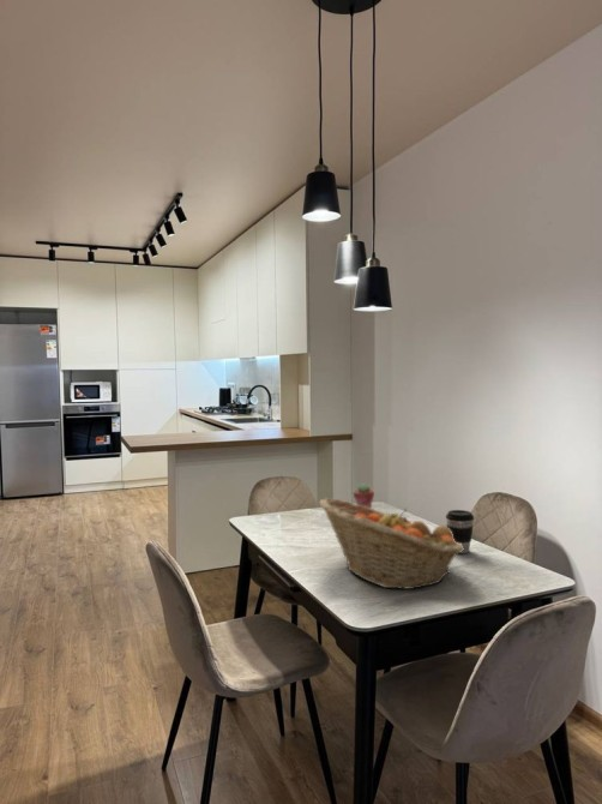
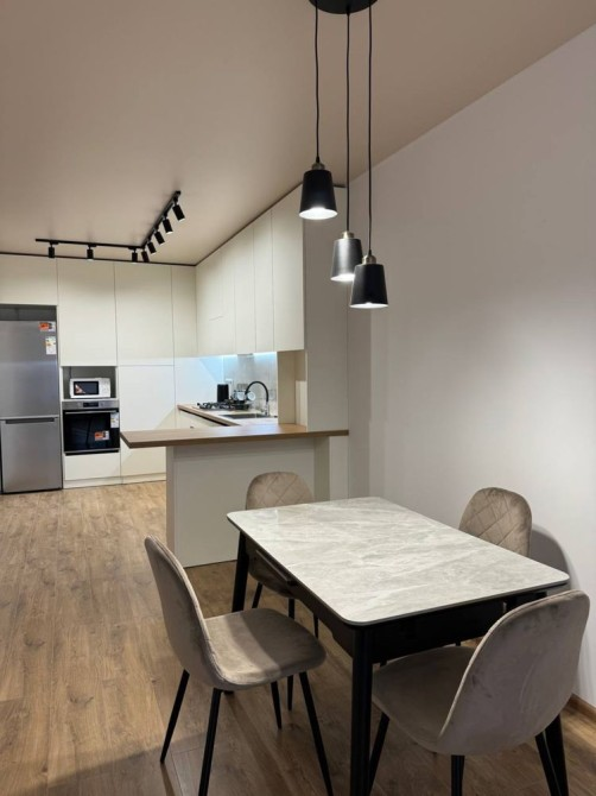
- potted succulent (363, 496)
- fruit basket (387, 535)
- coffee cup (459, 532)
